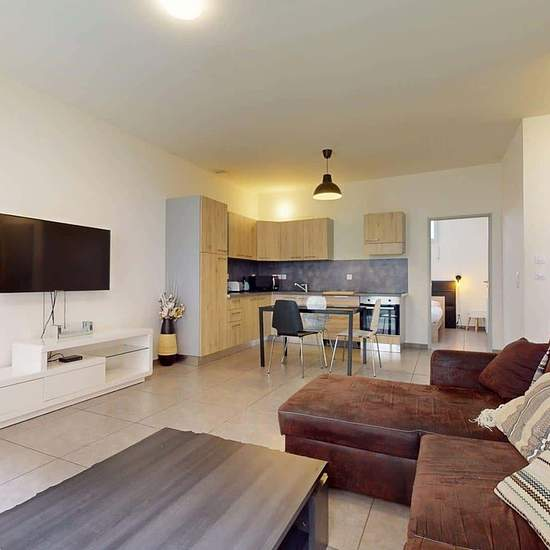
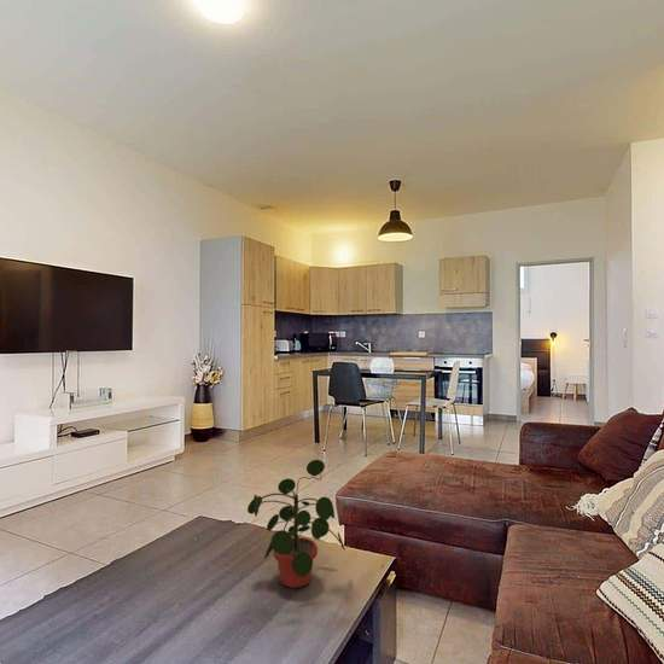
+ potted plant (296, 519)
